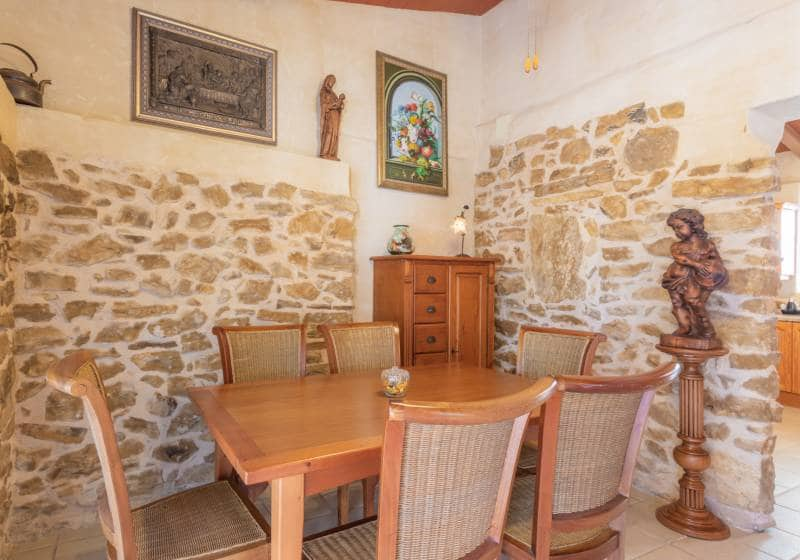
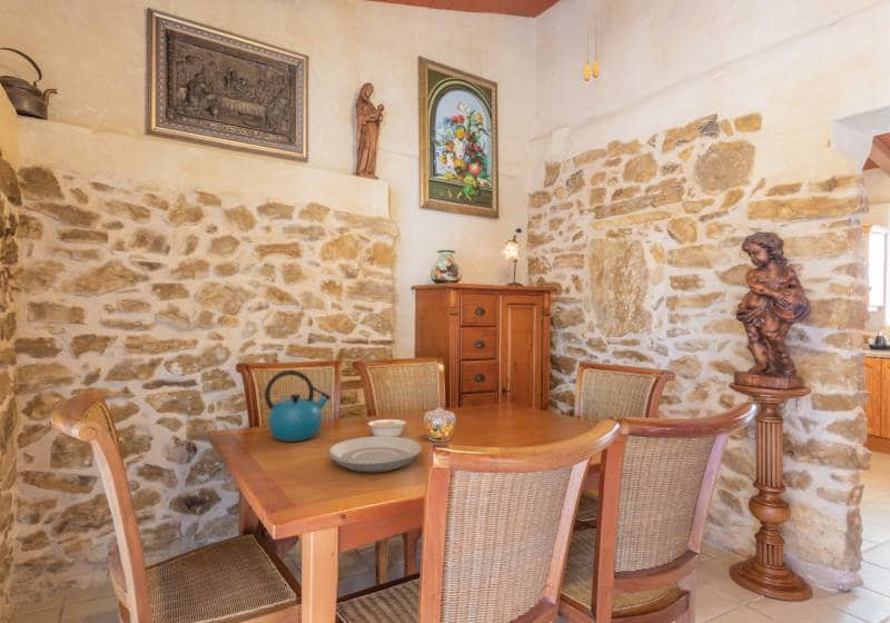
+ legume (385, 427)
+ kettle (298, 403)
+ plate (375, 454)
